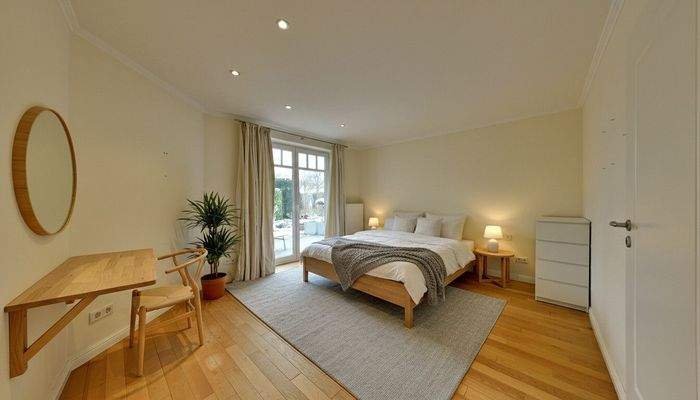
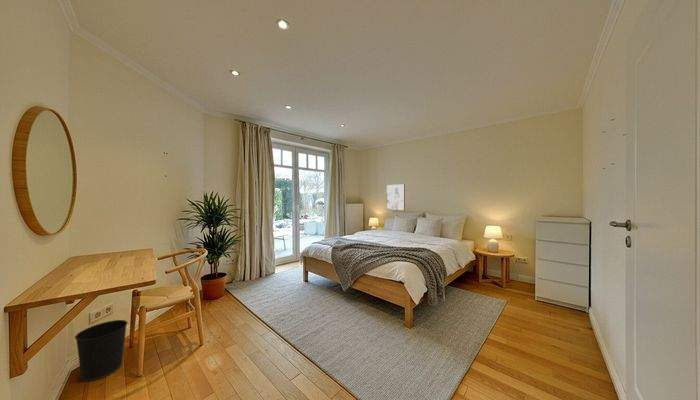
+ wastebasket (102, 349)
+ wall art (395, 197)
